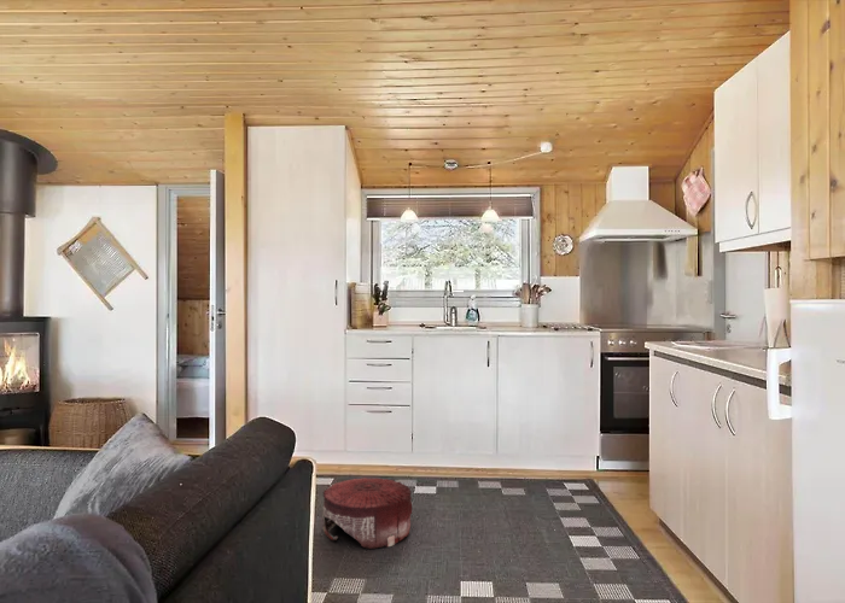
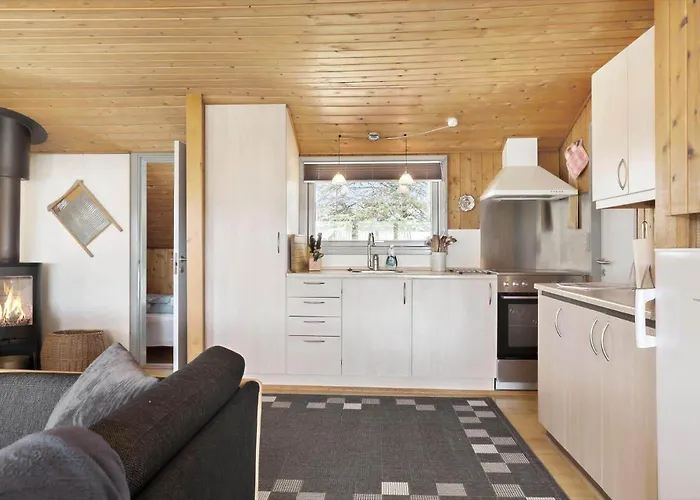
- pouf (366, 508)
